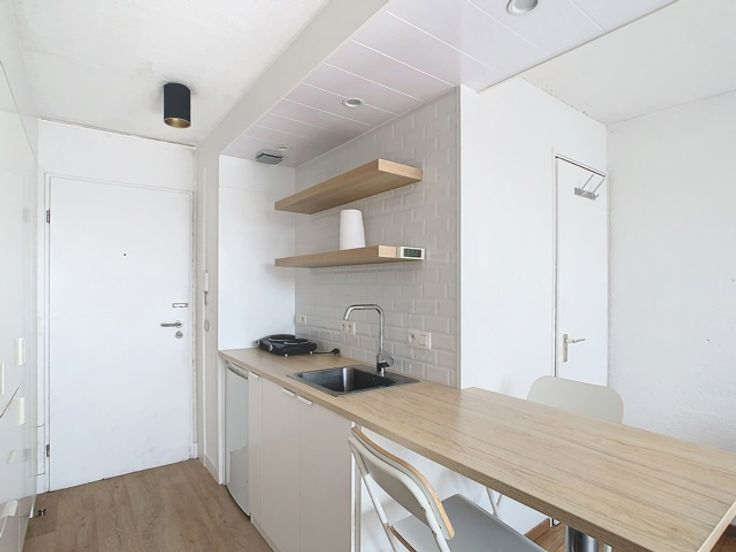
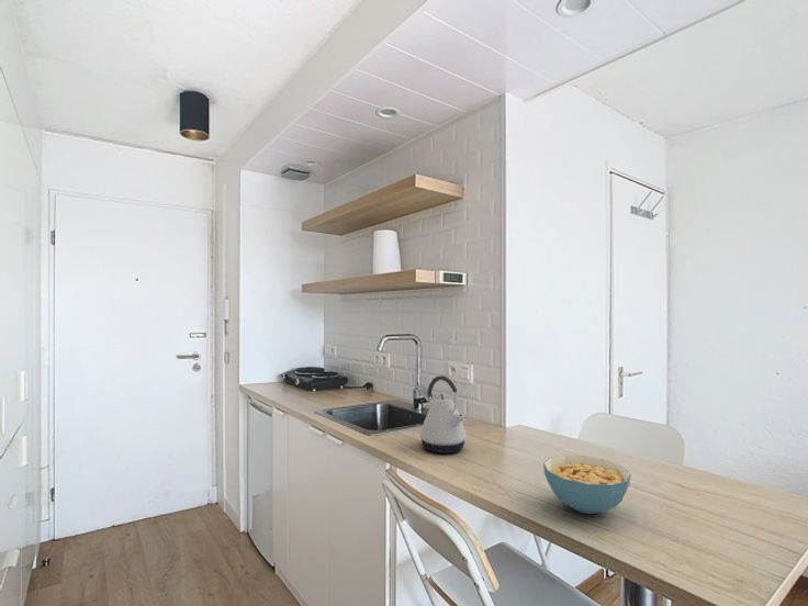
+ kettle (444, 412)
+ cereal bowl (585, 487)
